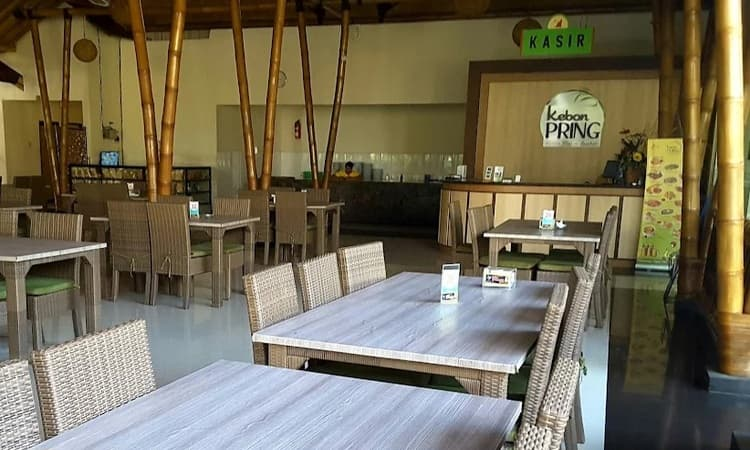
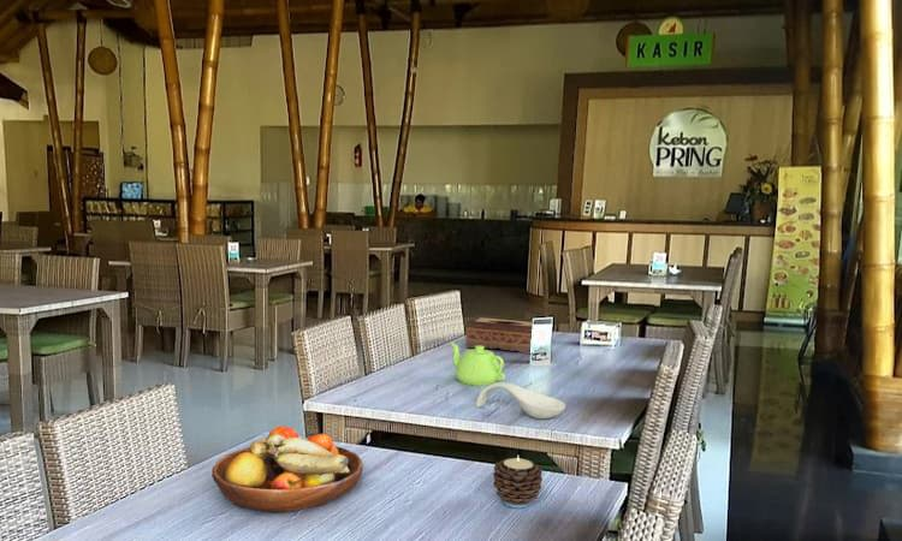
+ teapot (476, 363)
+ candle (517, 478)
+ spoon rest (521, 399)
+ fruit bowl (290, 458)
+ tissue box (503, 333)
